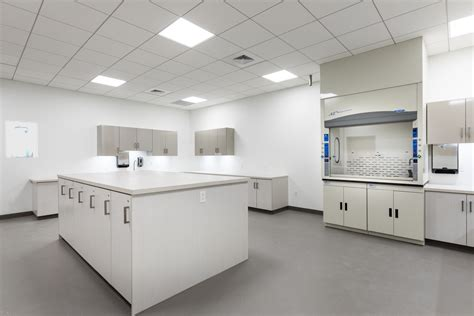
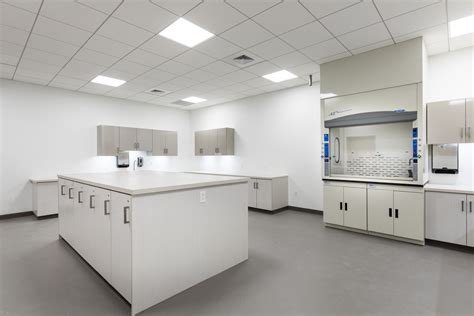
- wall art (22, 139)
